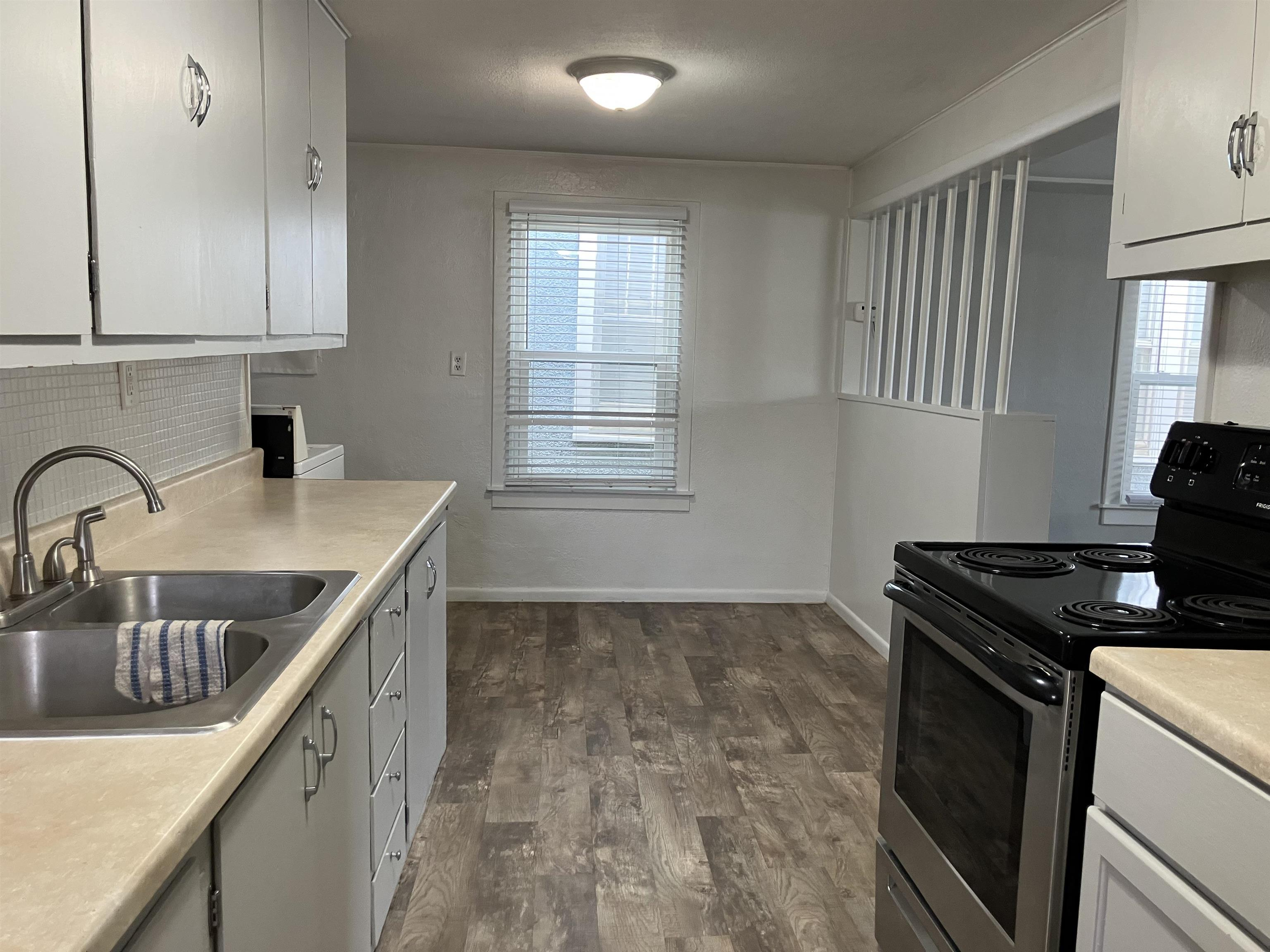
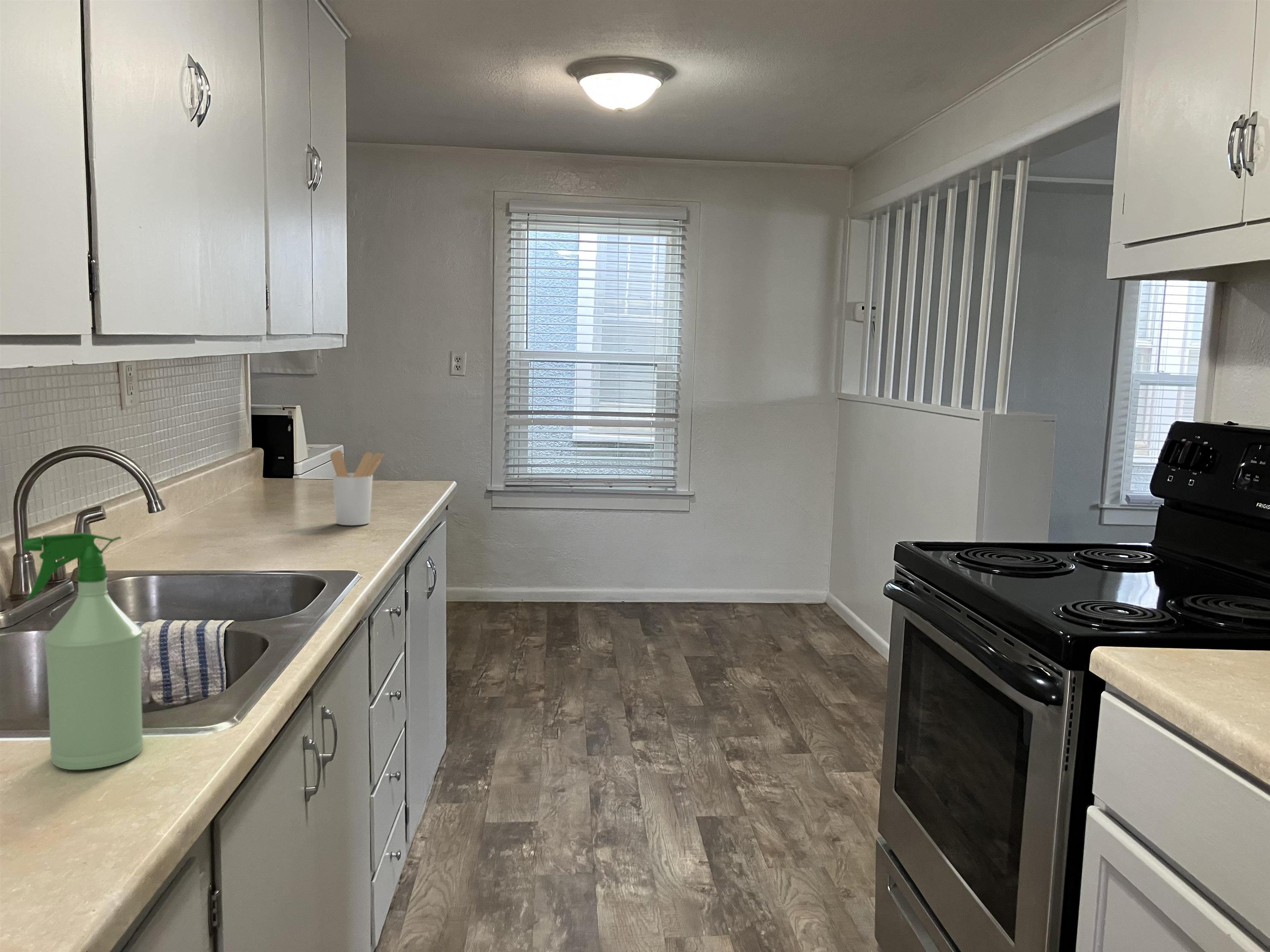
+ utensil holder (359, 486)
+ spray bottle (94, 645)
